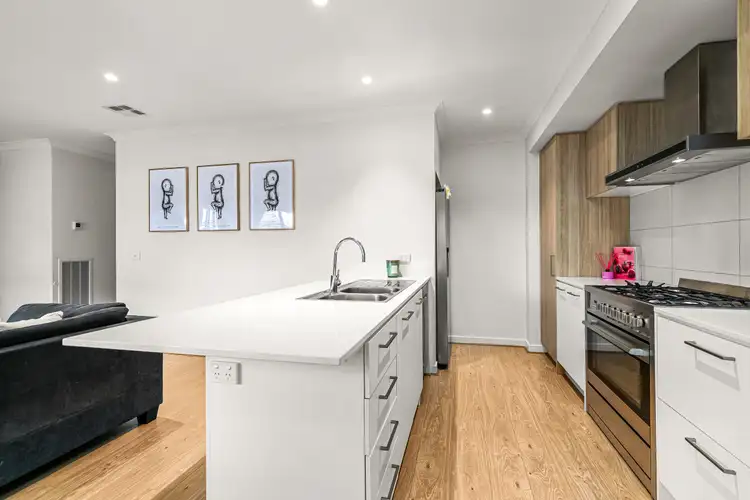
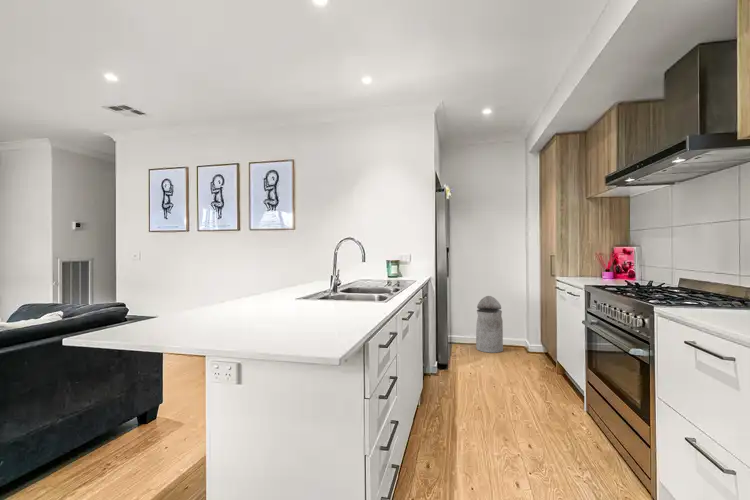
+ trash can (489, 323)
